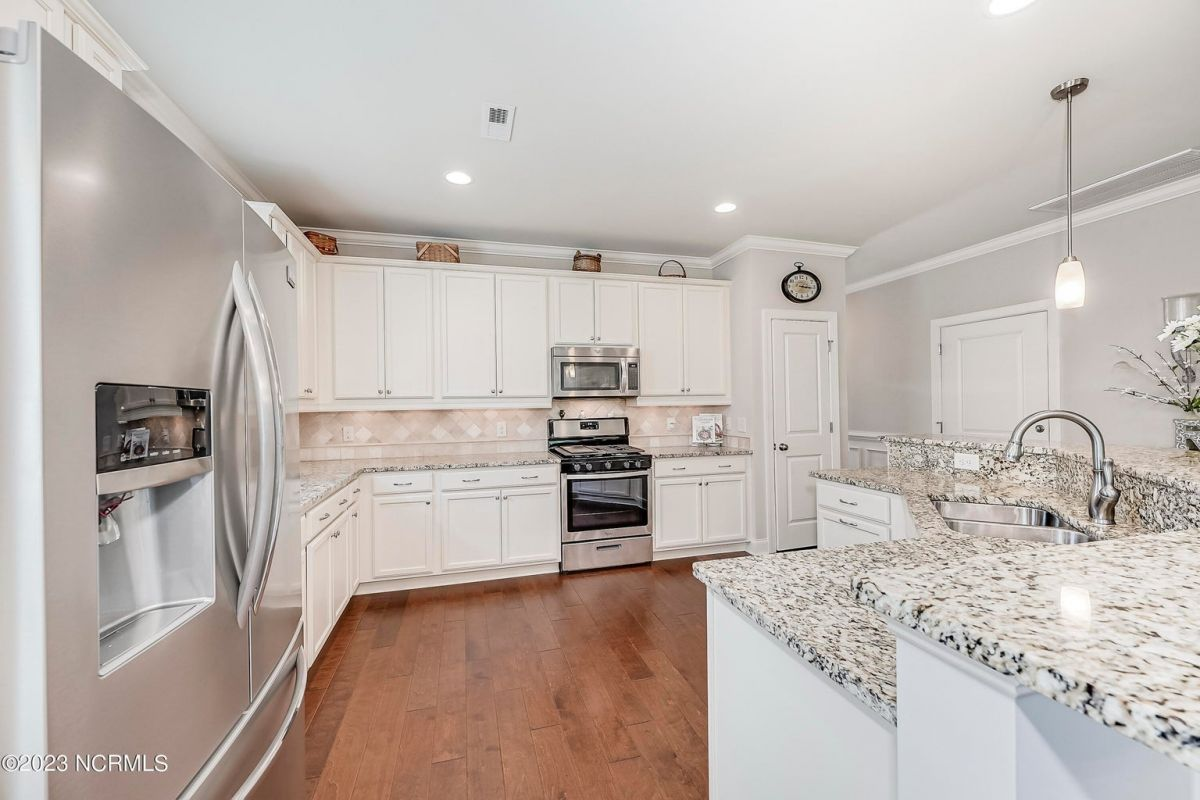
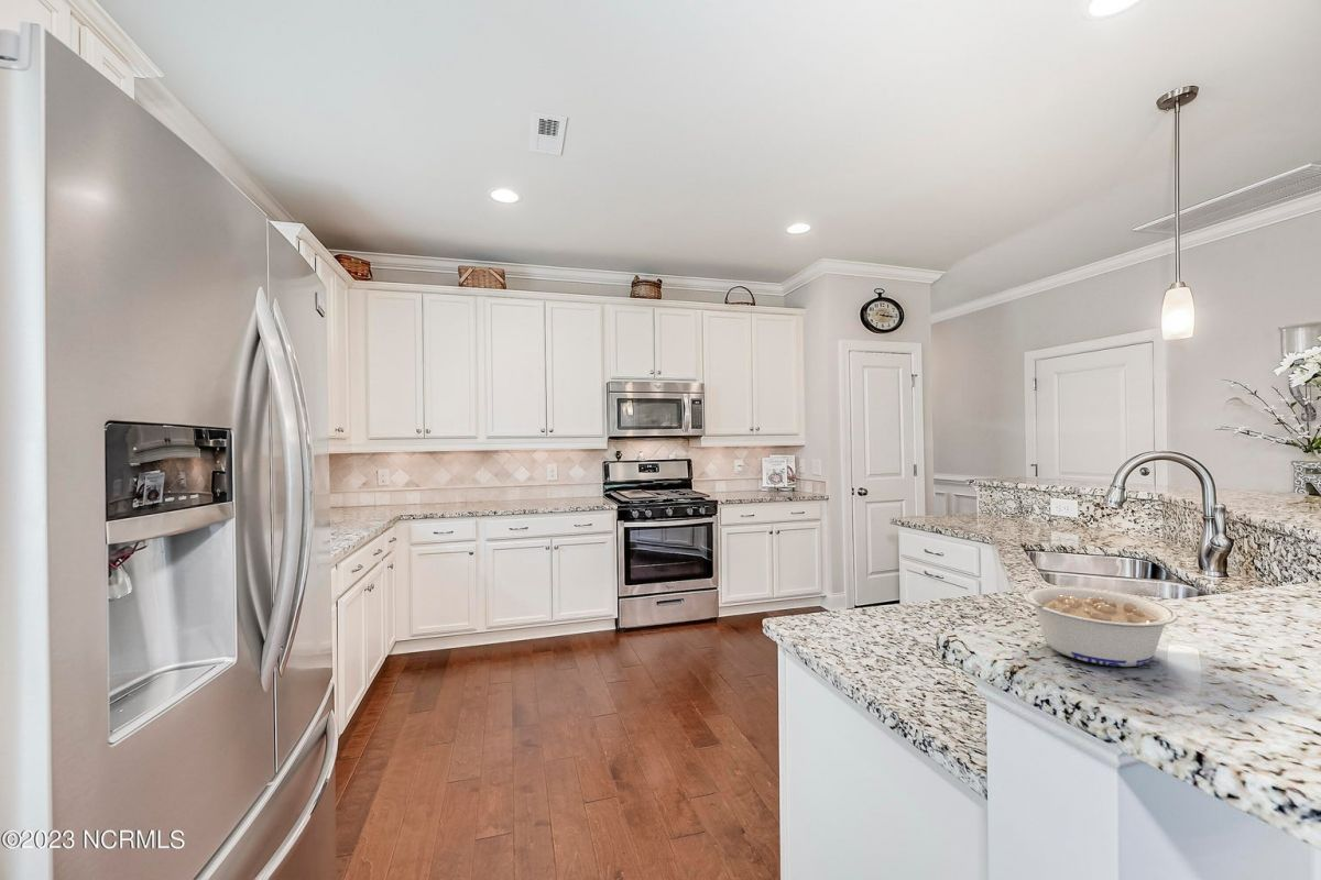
+ legume (1094, 623)
